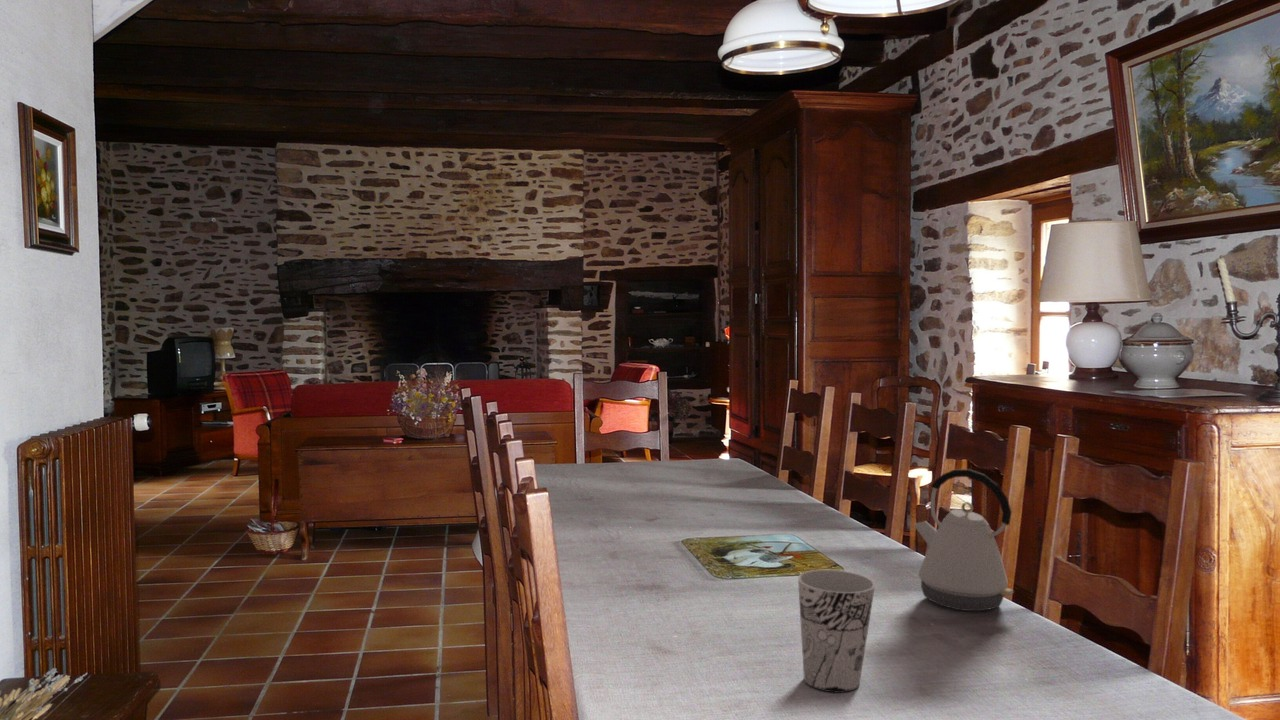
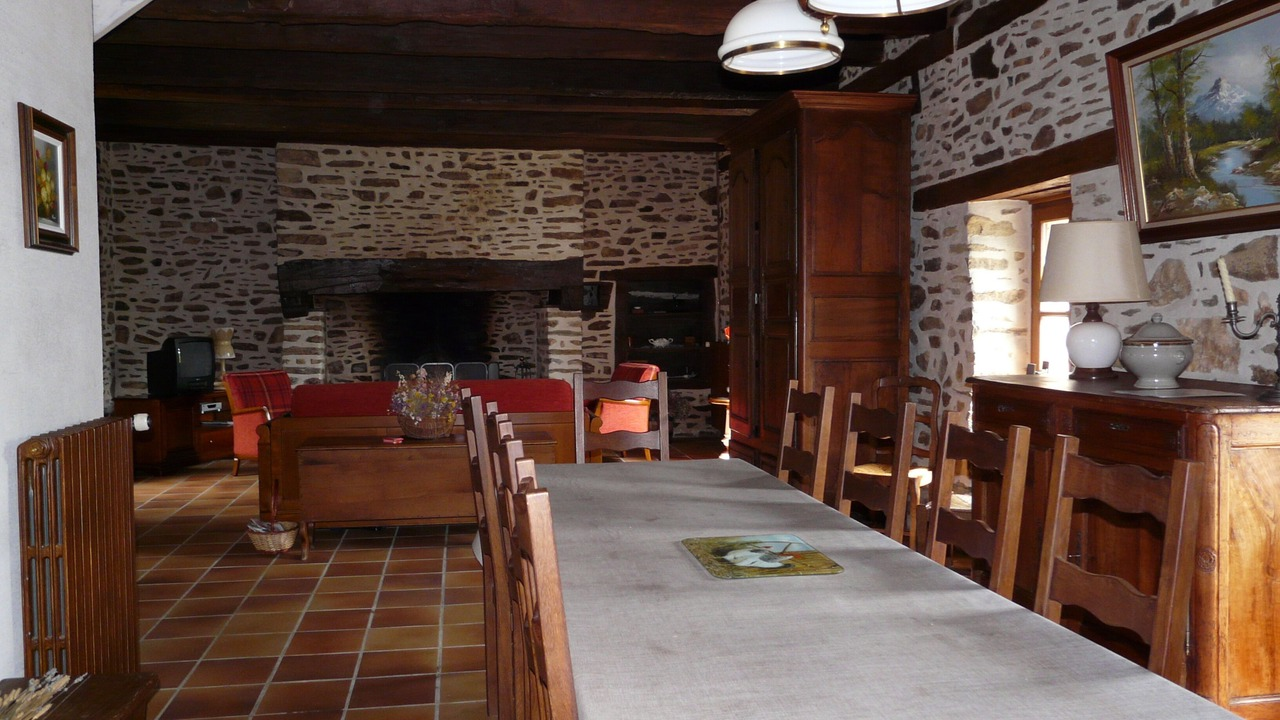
- cup (833, 631)
- kettle (962, 535)
